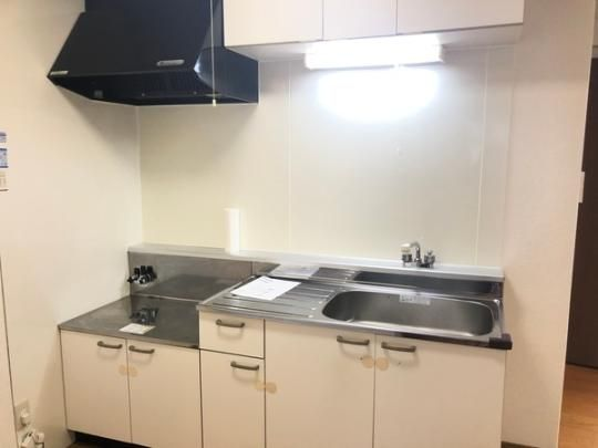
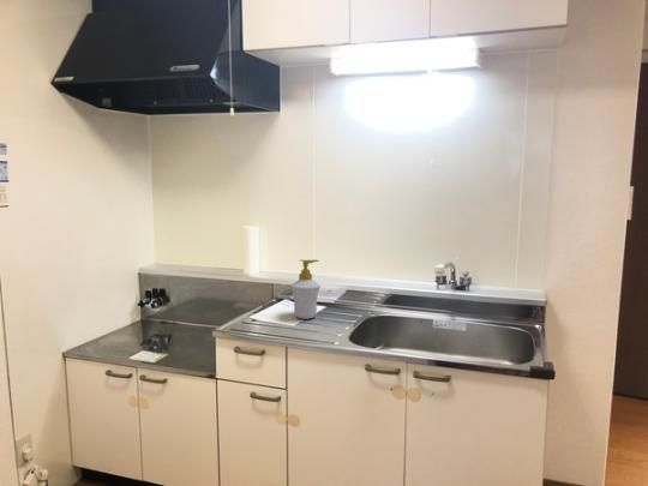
+ soap bottle (305, 288)
